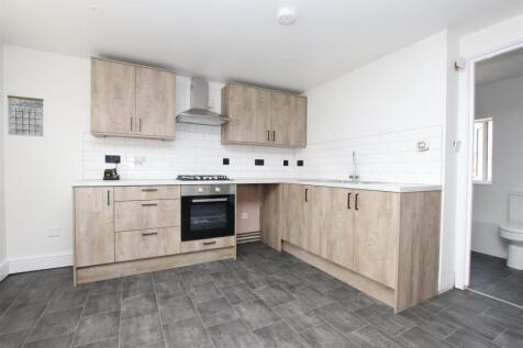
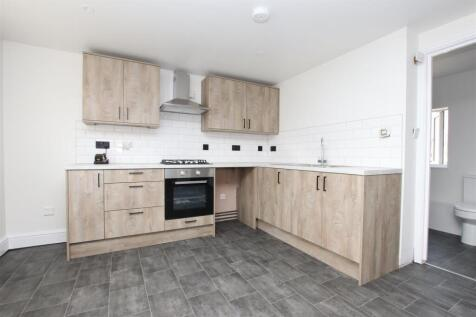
- calendar (25, 111)
